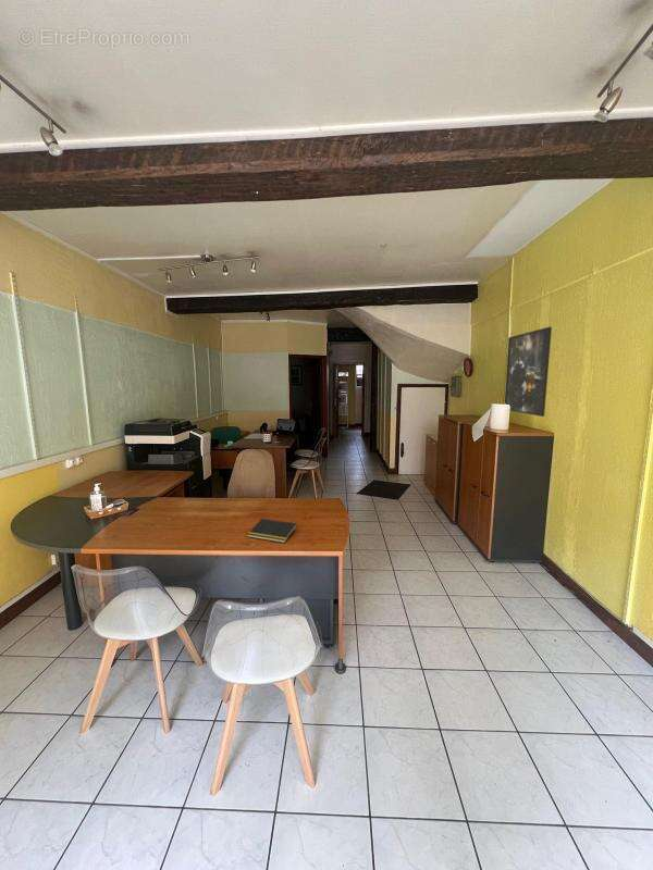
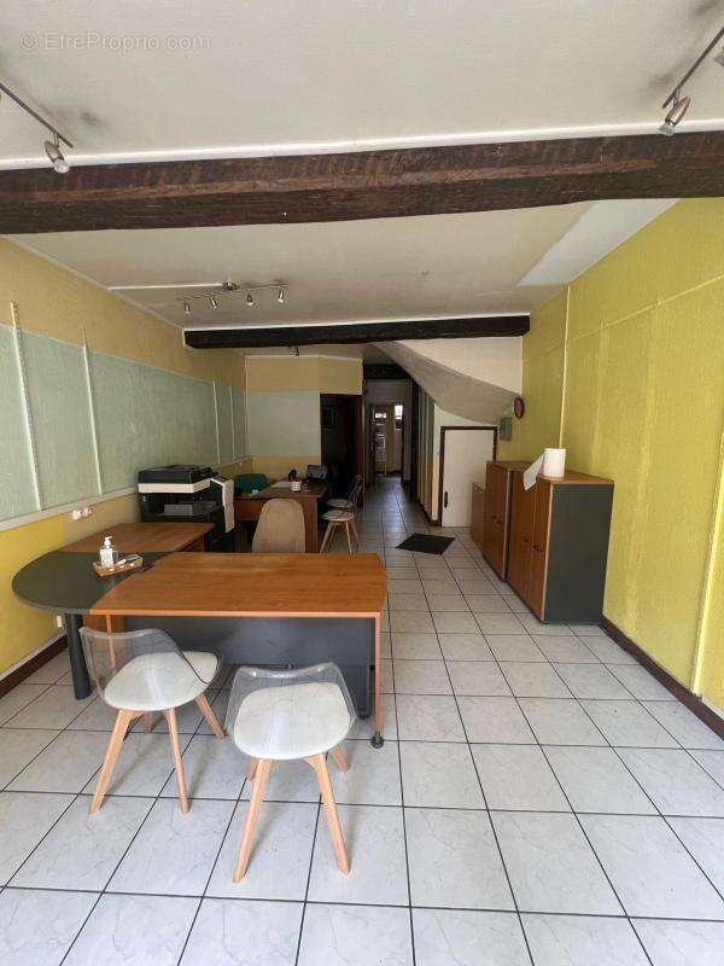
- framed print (525, 373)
- notepad (272, 530)
